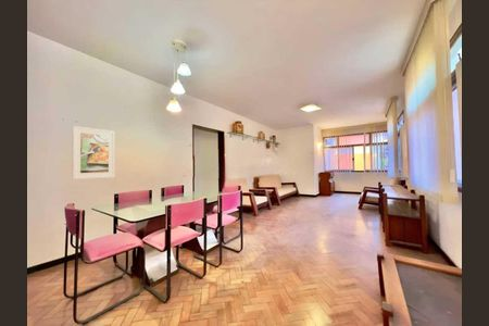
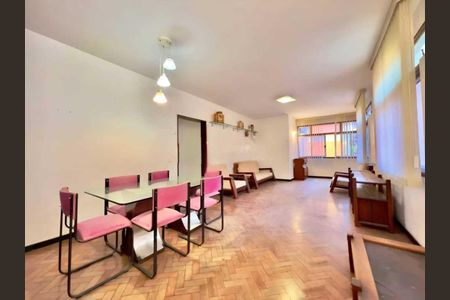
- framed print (95, 153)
